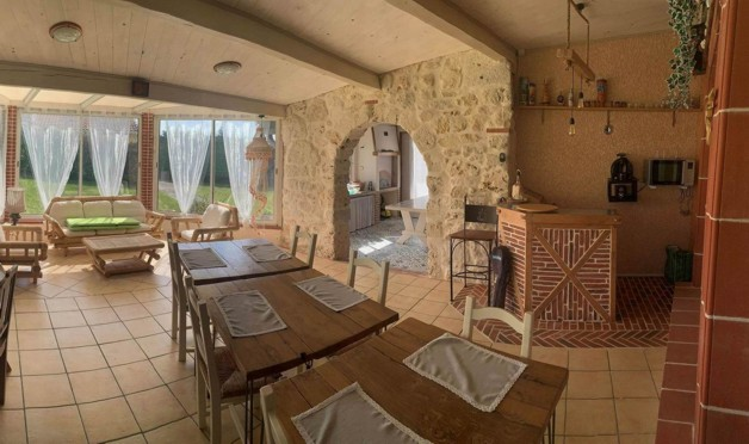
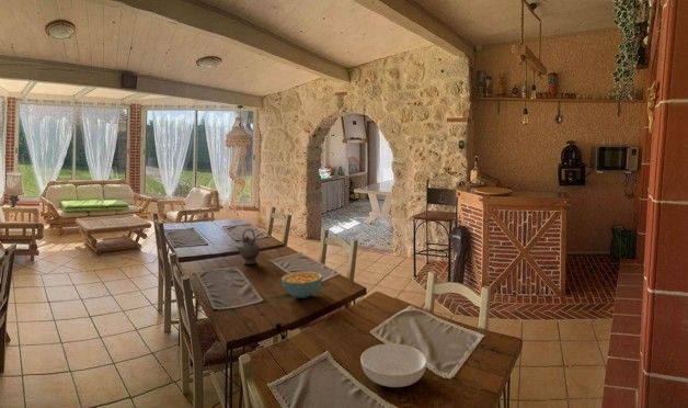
+ cereal bowl (302, 286)
+ teapot (246, 246)
+ serving bowl (393, 367)
